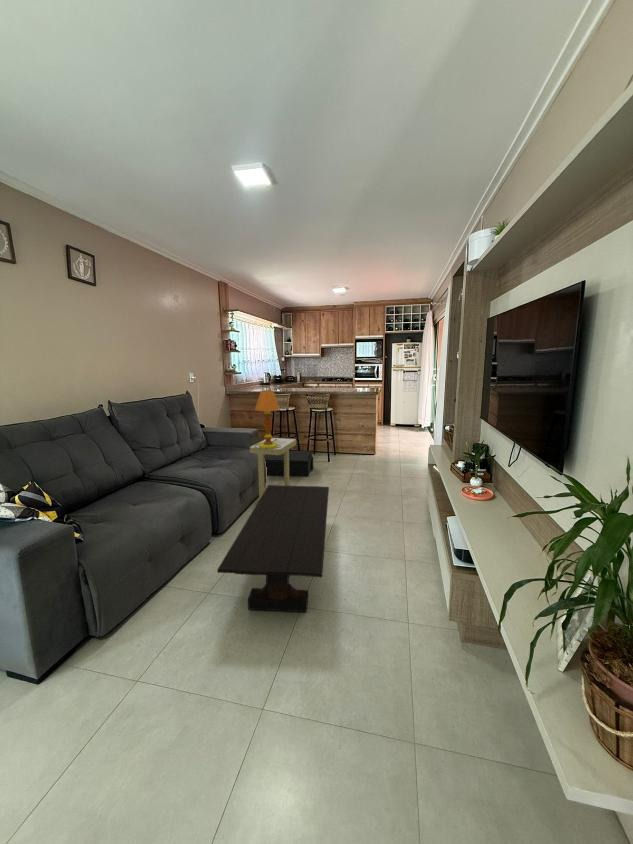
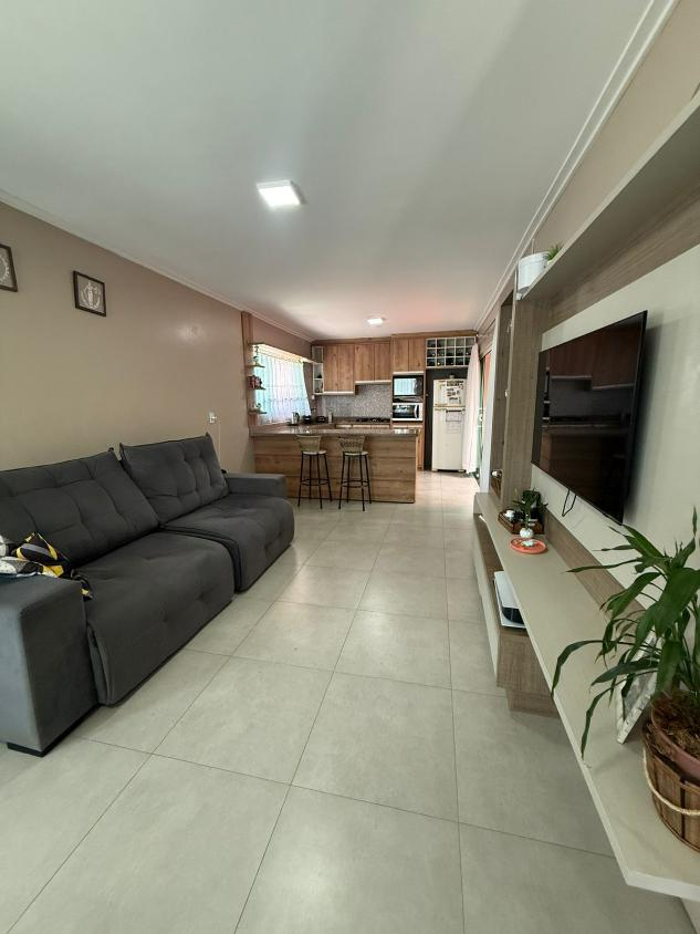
- storage box (289, 462)
- side table (284, 474)
- coffee table (288, 543)
- table lamp (269, 417)
